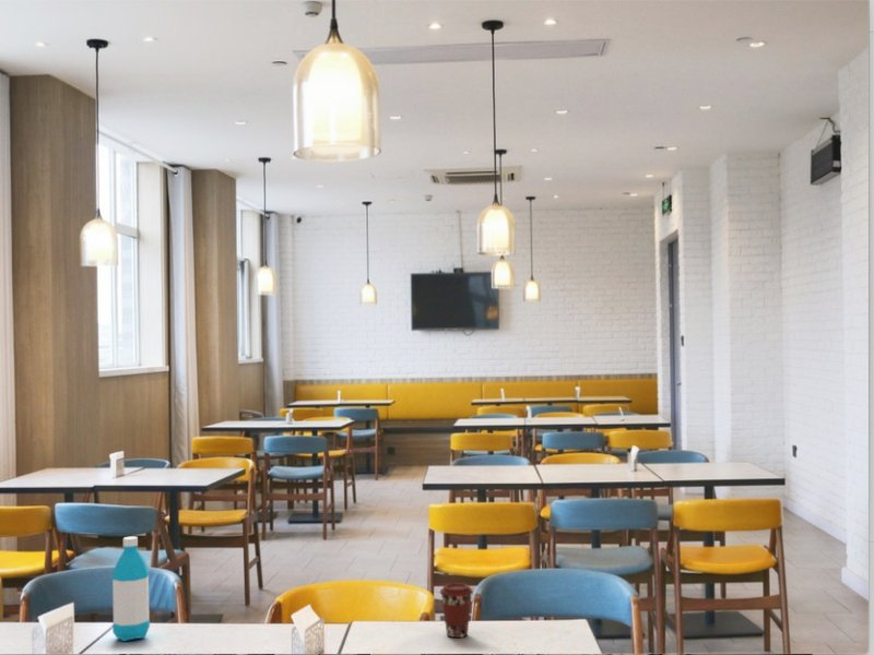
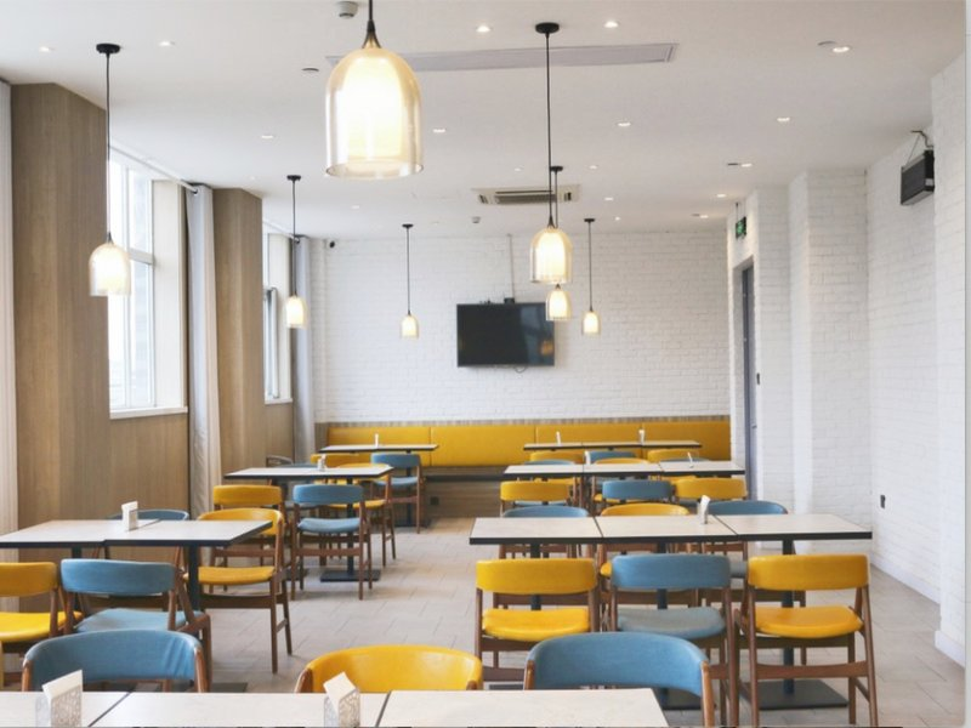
- water bottle (130, 587)
- coffee cup (457, 610)
